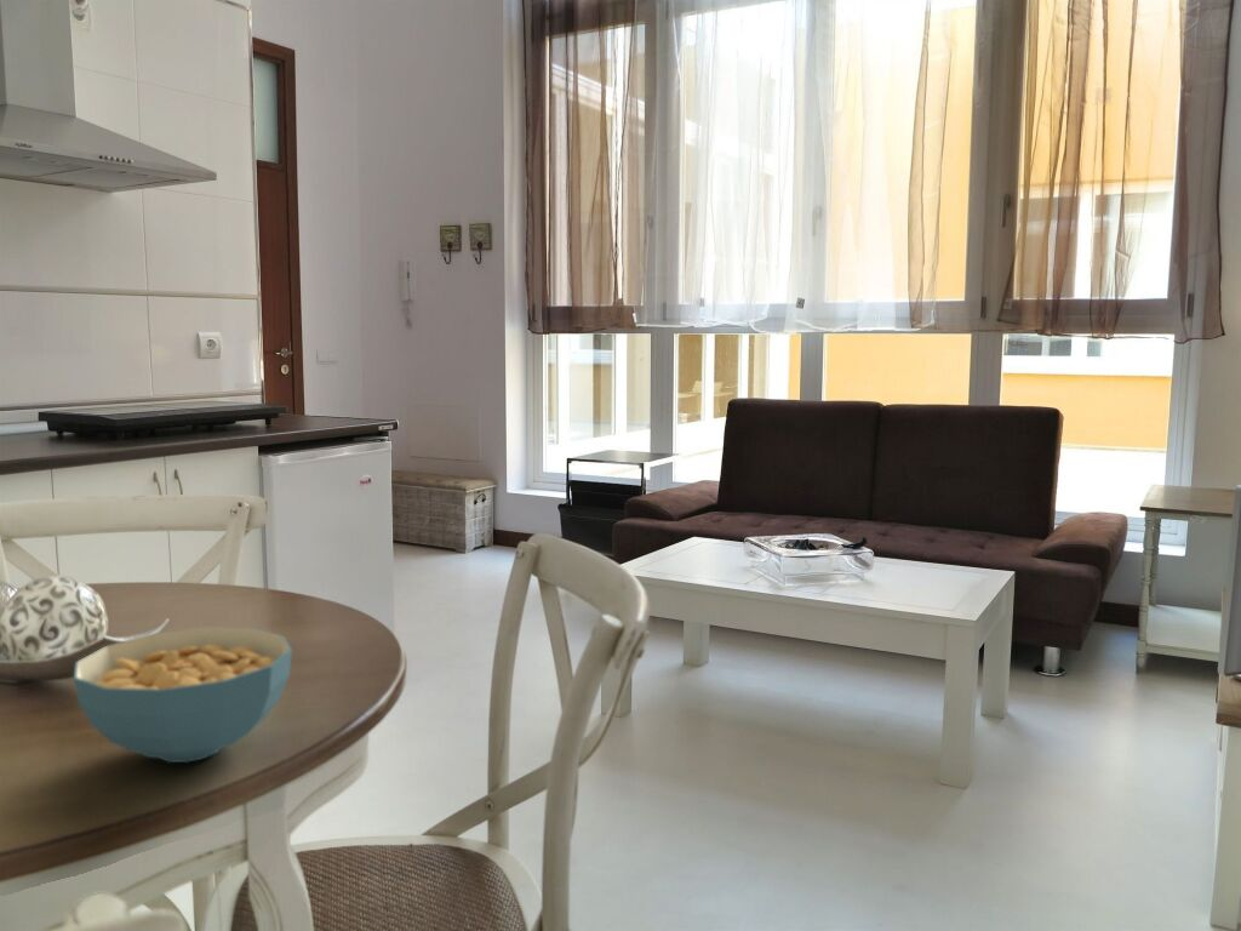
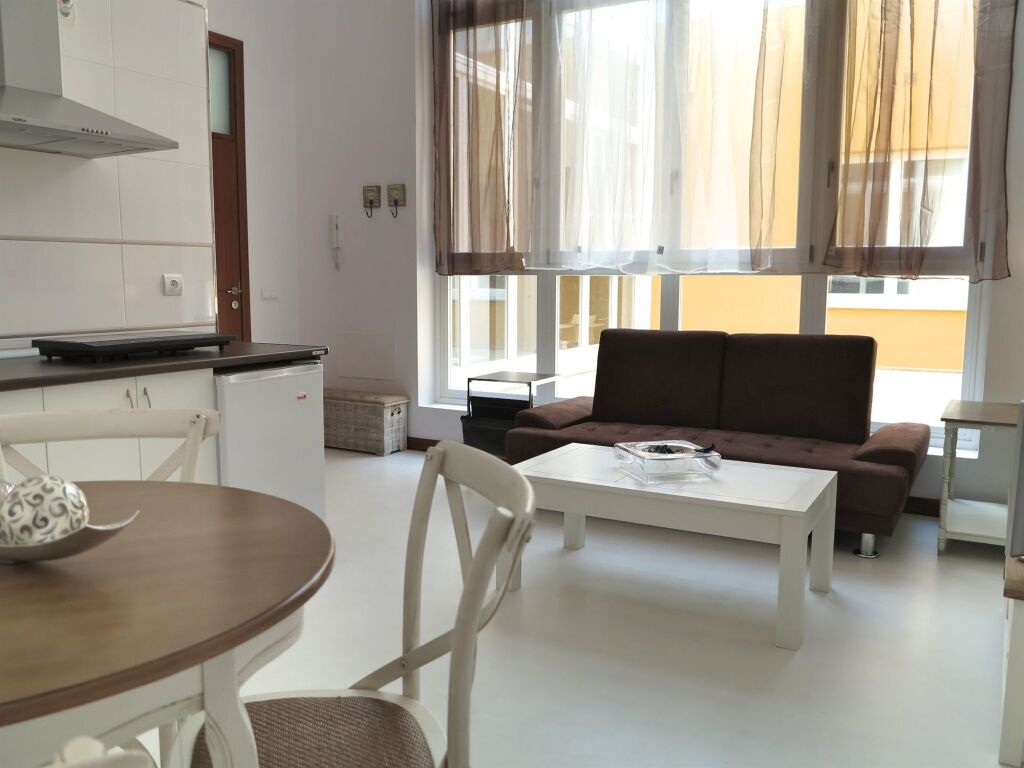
- cereal bowl (188, 703)
